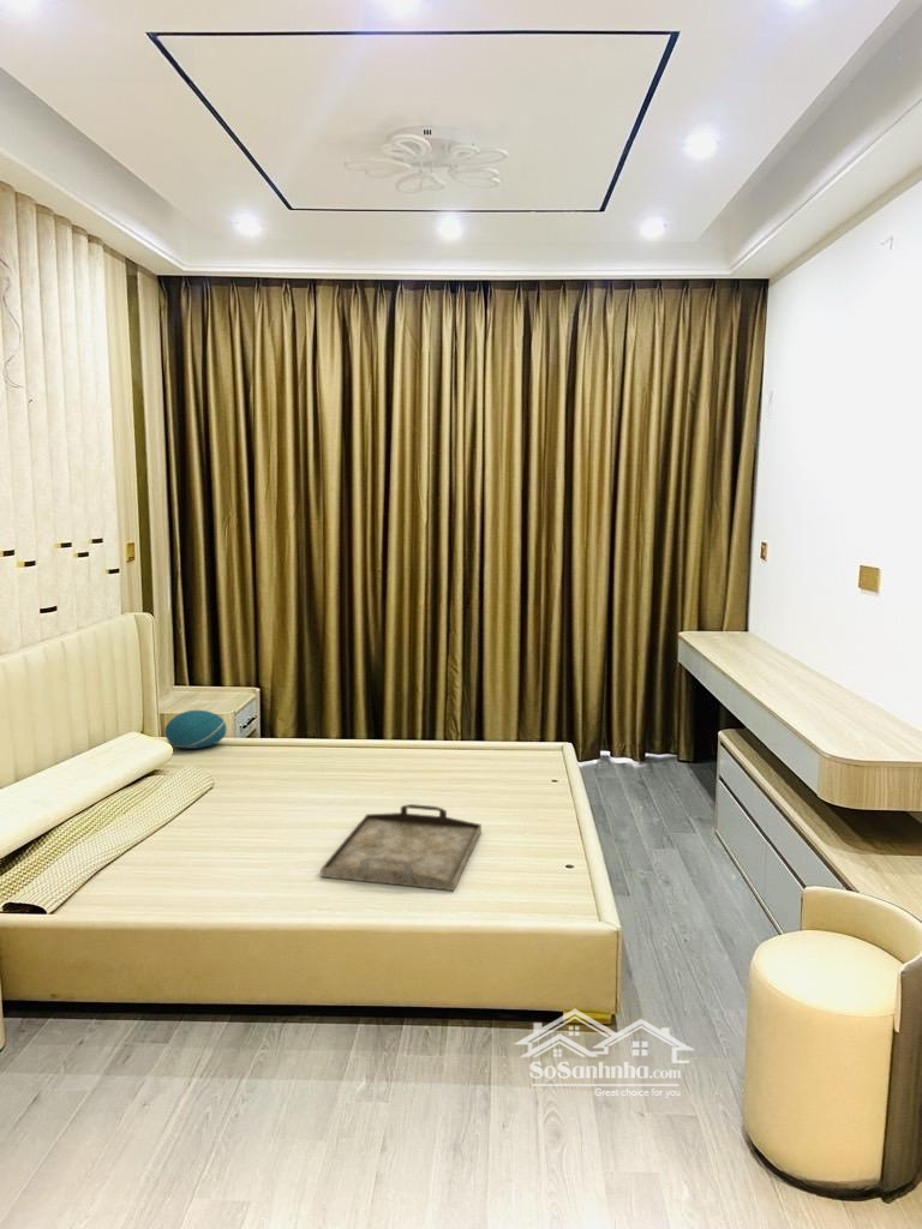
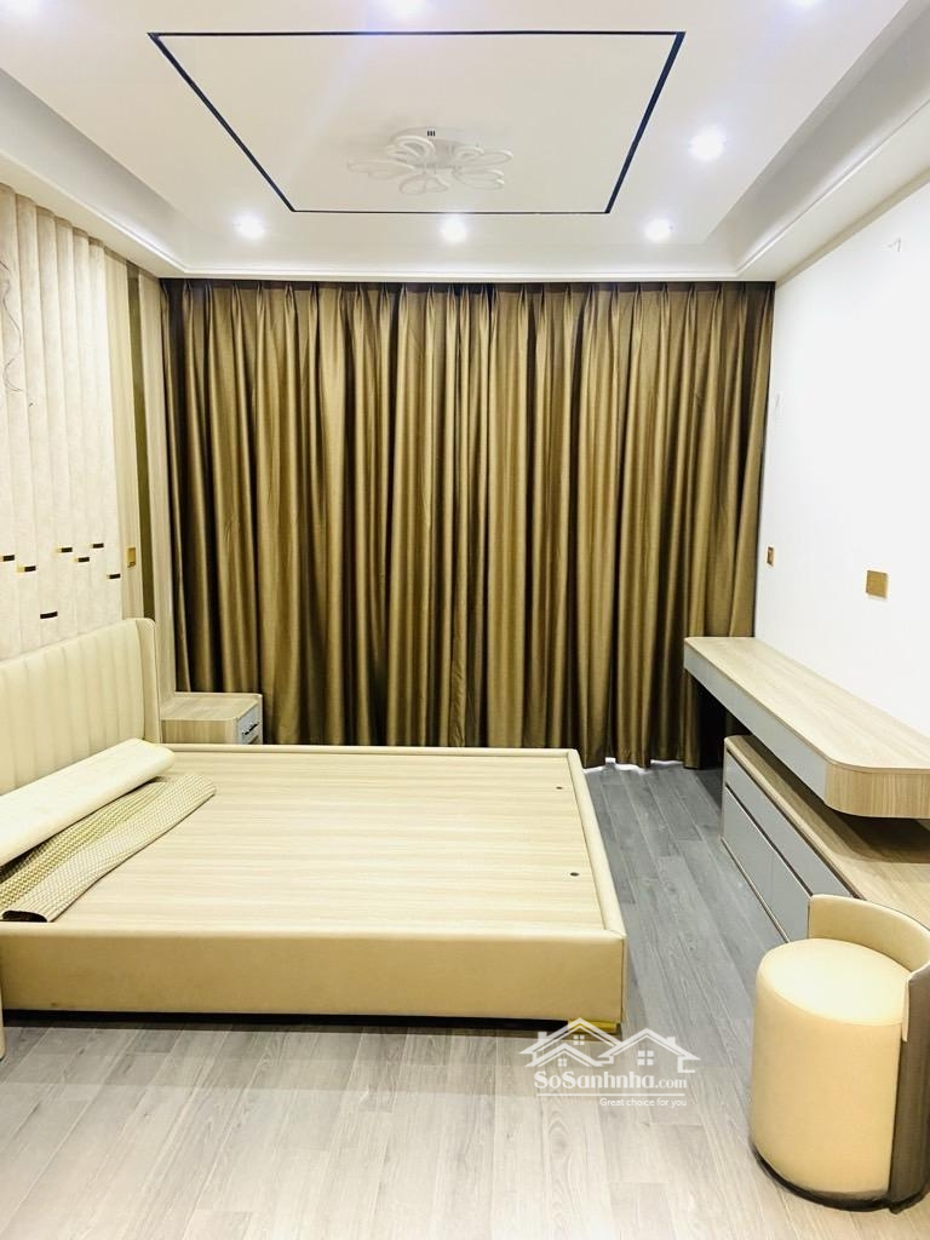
- serving tray (406, 841)
- cushion (196, 727)
